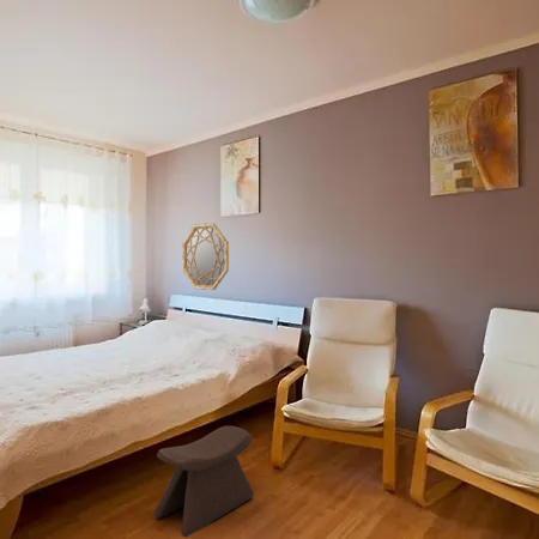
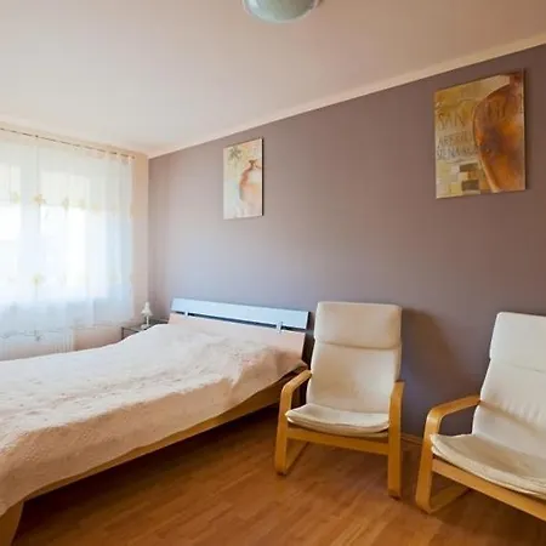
- home mirror (204, 256)
- stool (206, 473)
